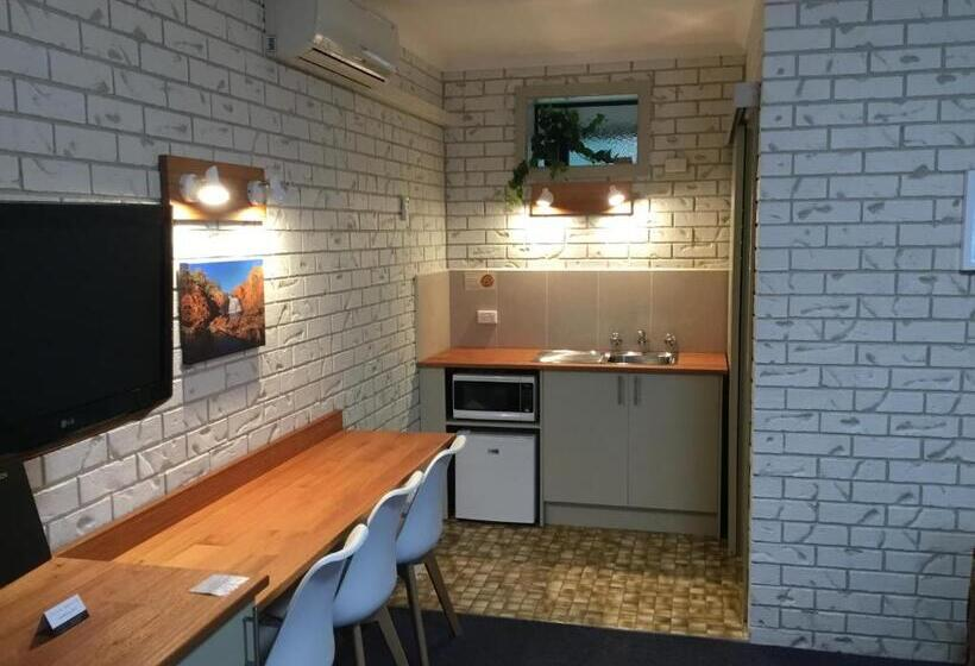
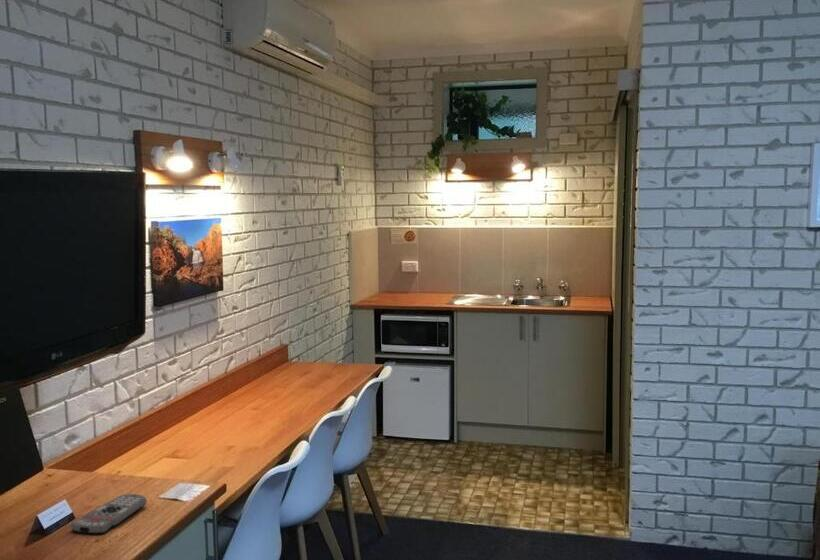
+ remote control (112, 513)
